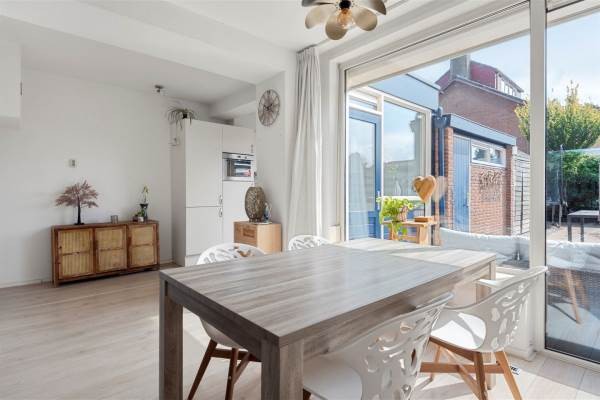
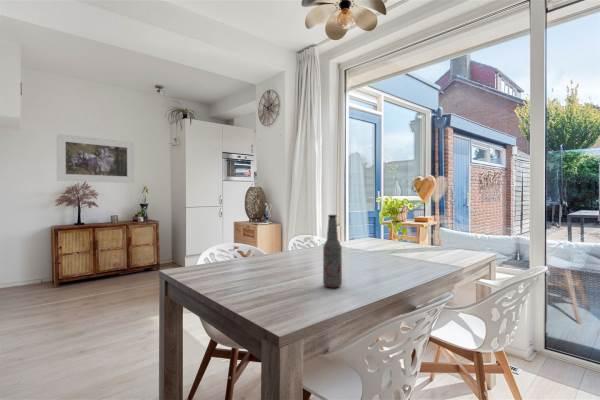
+ bottle (332, 250)
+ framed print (98, 160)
